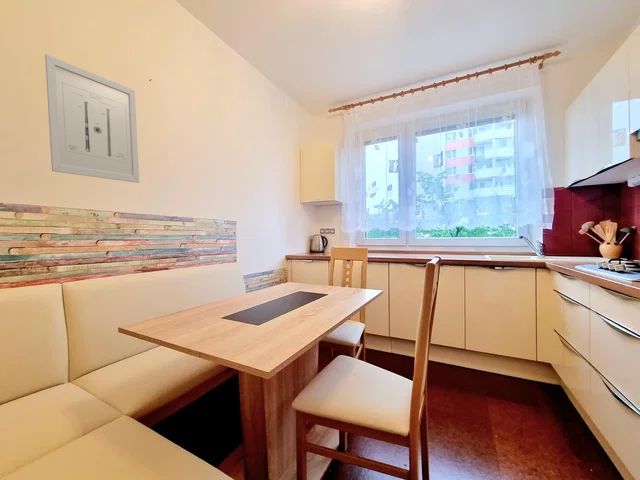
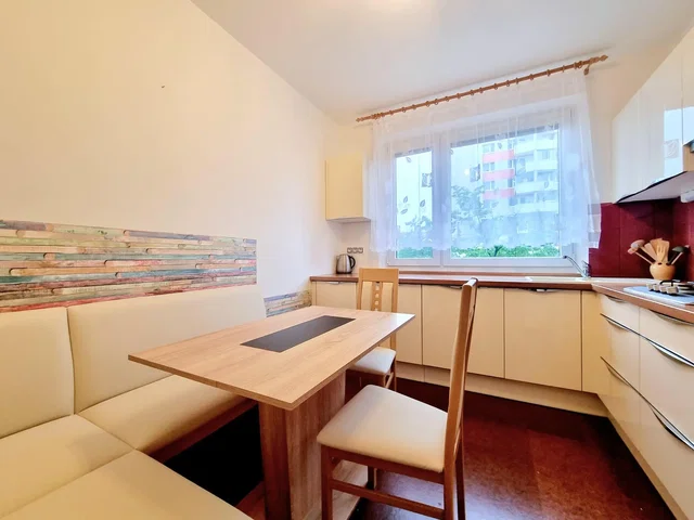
- wall art (97, 126)
